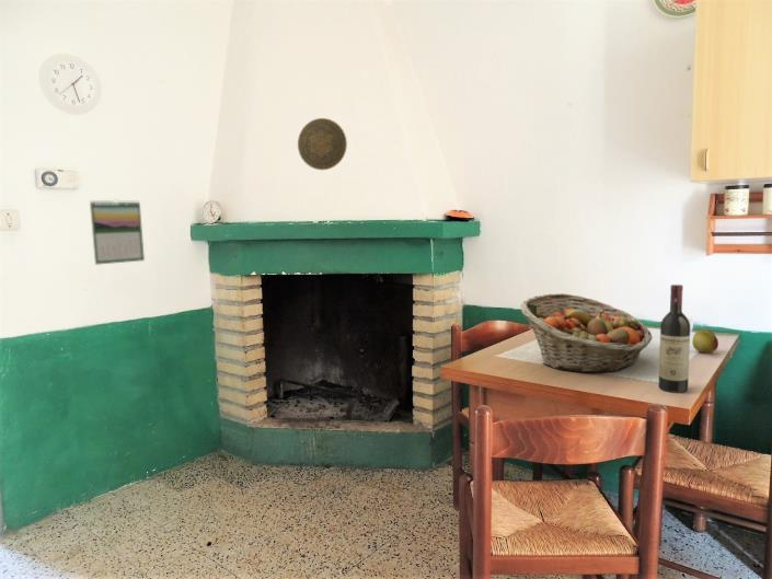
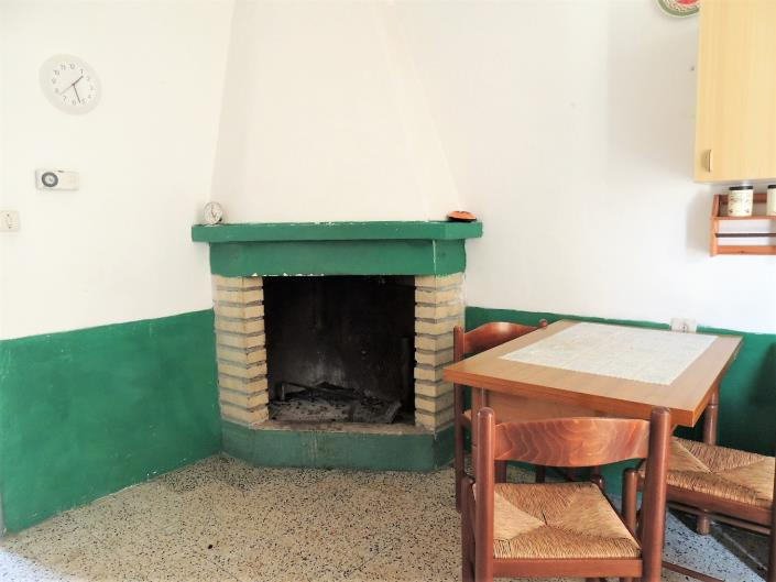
- calendar (117, 231)
- fruit basket (584, 329)
- apple (704, 340)
- decorative plate (321, 143)
- wine bottle (675, 337)
